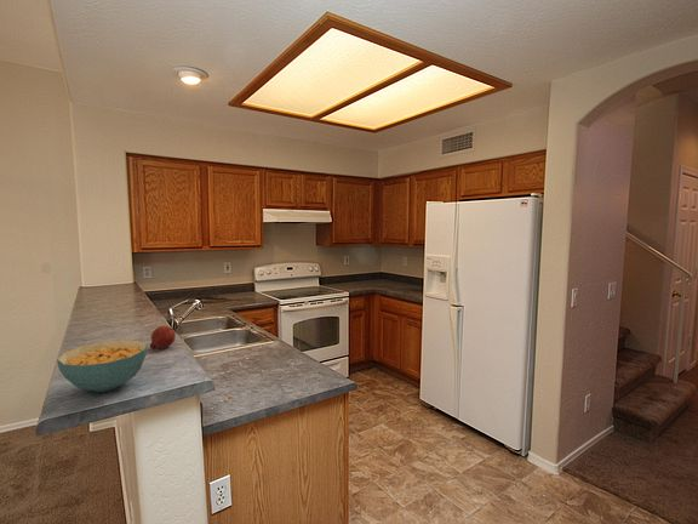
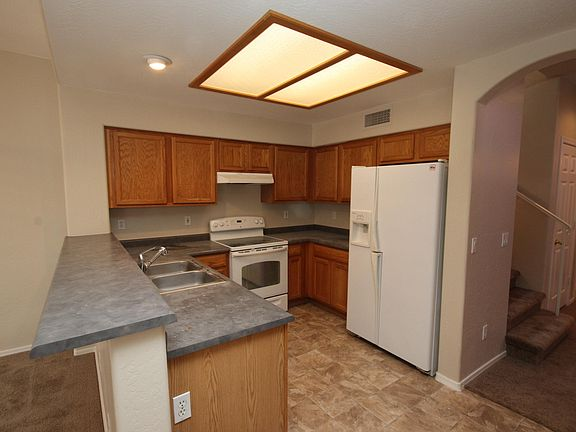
- cereal bowl (105, 369)
- fruit (162, 336)
